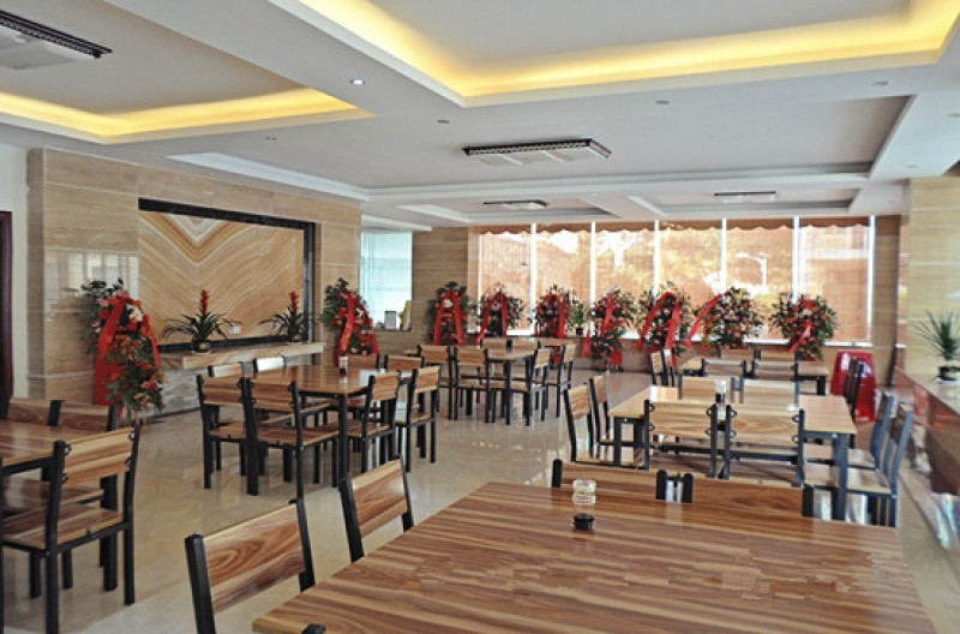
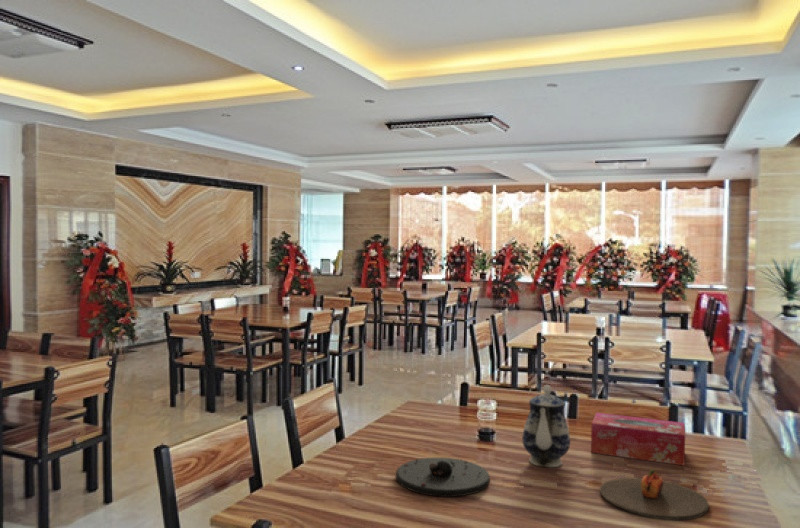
+ tissue box (637, 437)
+ teapot (546, 423)
+ plate (442, 468)
+ plate (652, 484)
